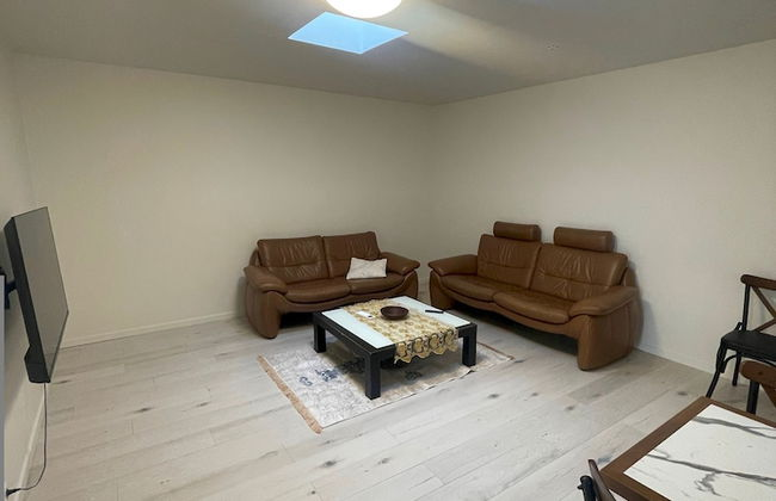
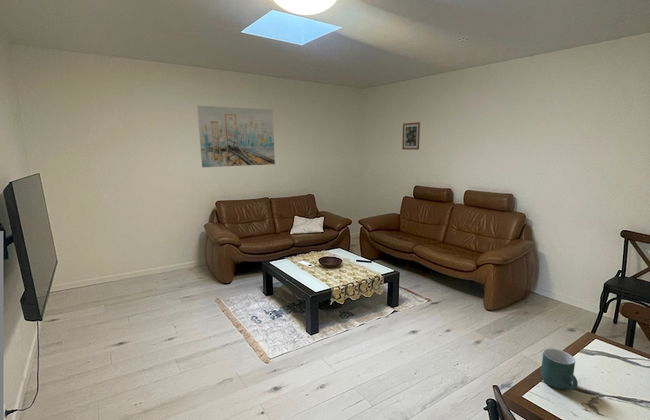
+ wall art (410, 136)
+ wall art (238, 137)
+ mug (562, 371)
